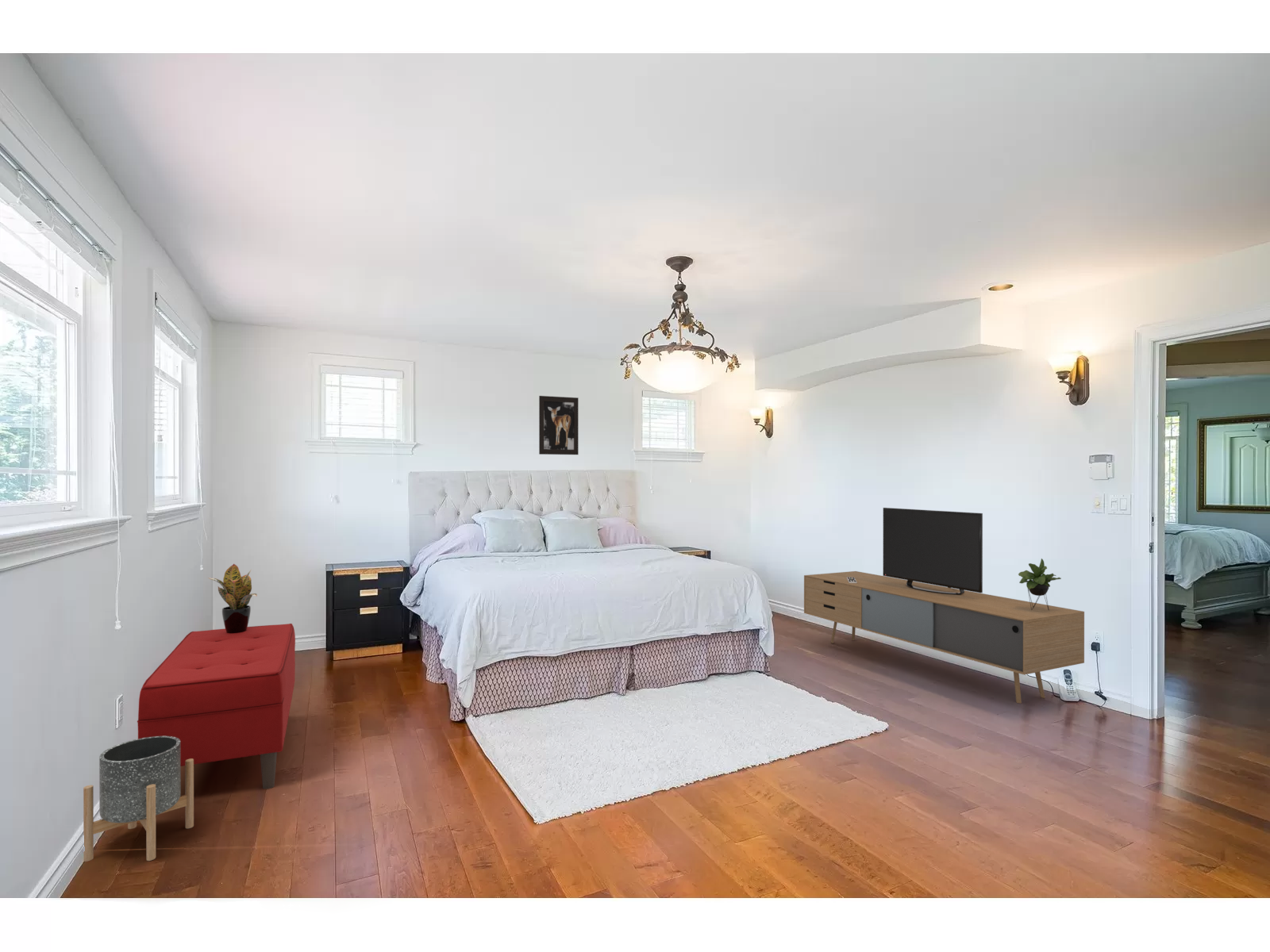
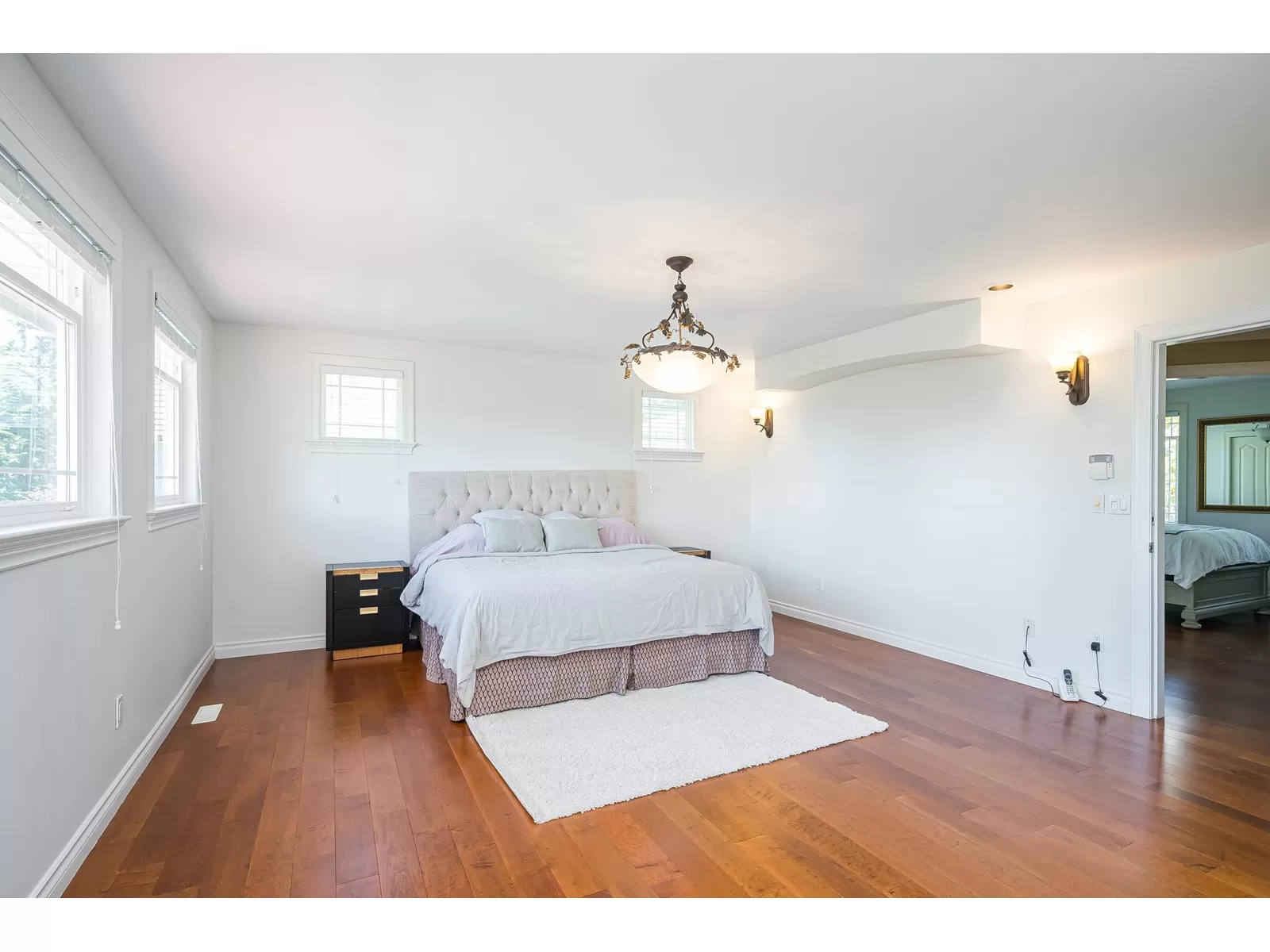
- media console (924, 588)
- bench (230, 701)
- planter (140, 795)
- wall art (559, 425)
- potted plant (236, 597)
